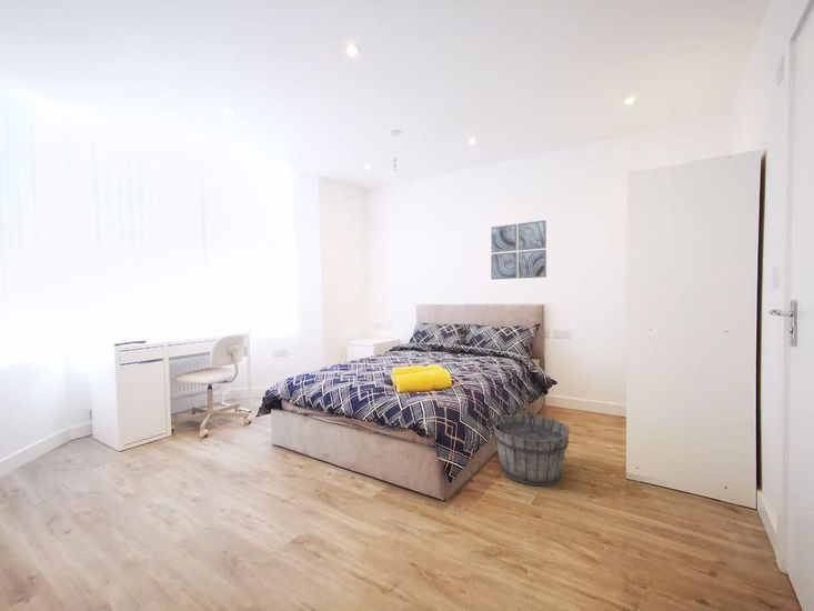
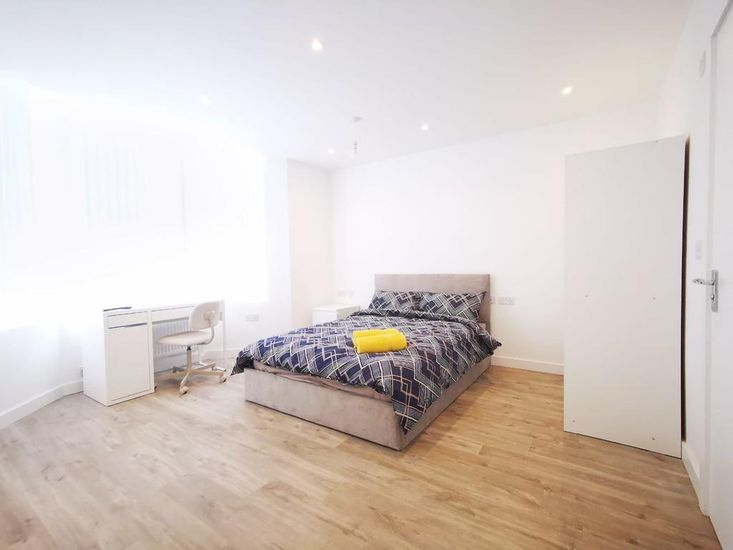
- wall art (516, 250)
- wooden bucket (530, 440)
